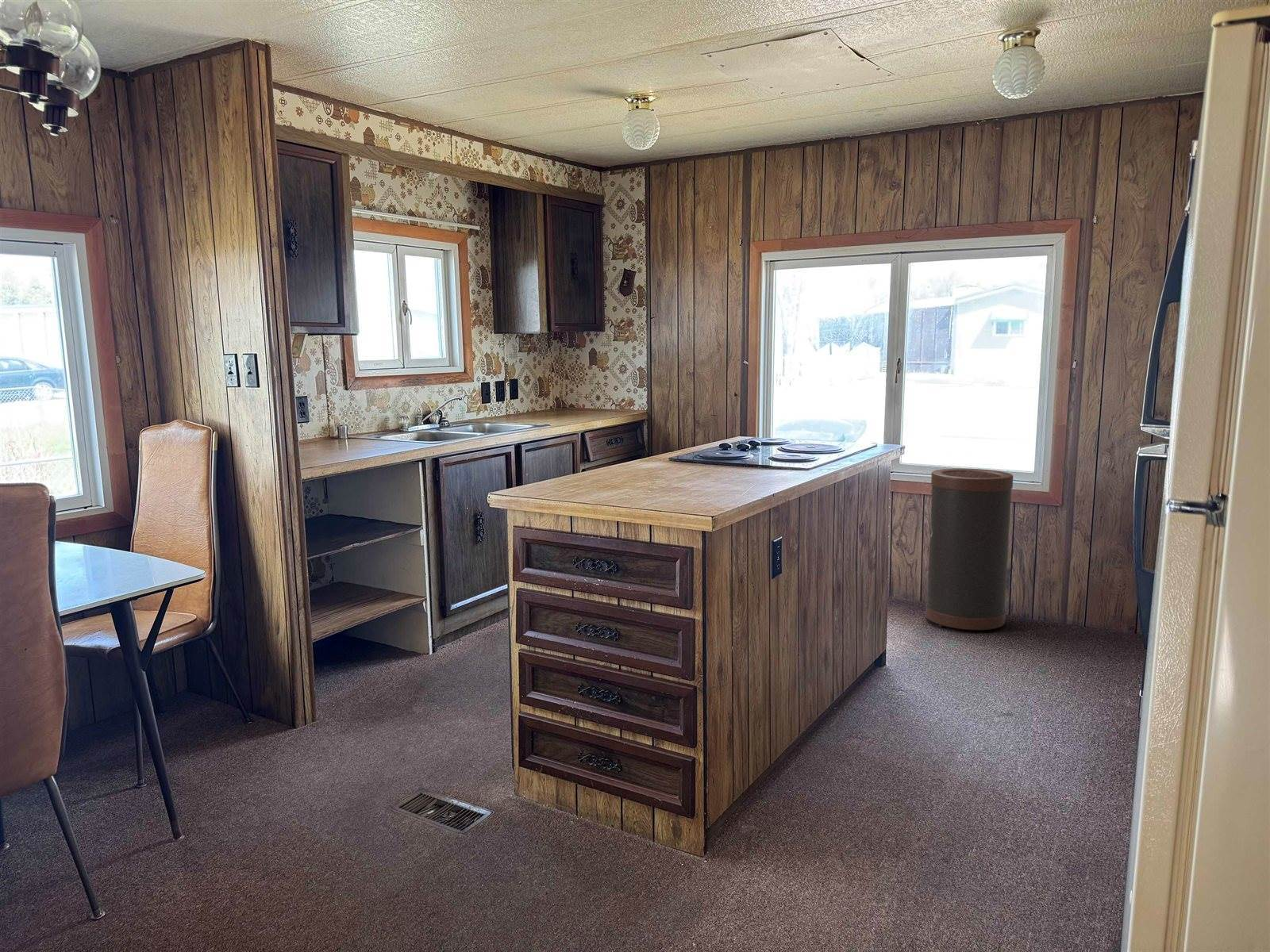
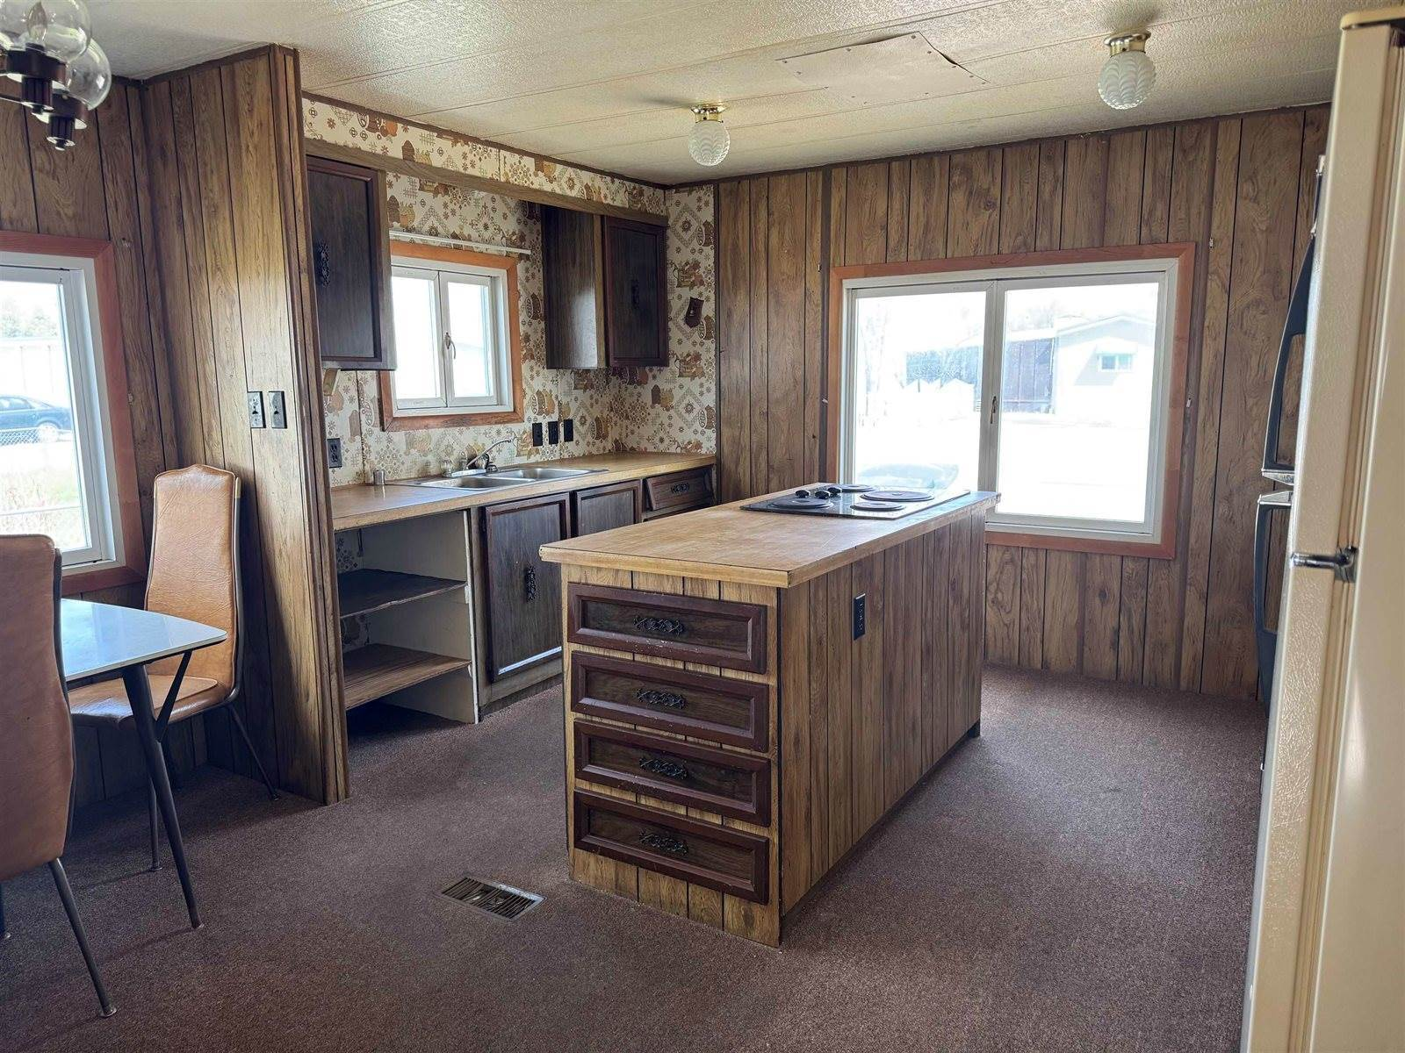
- trash can (968, 548)
